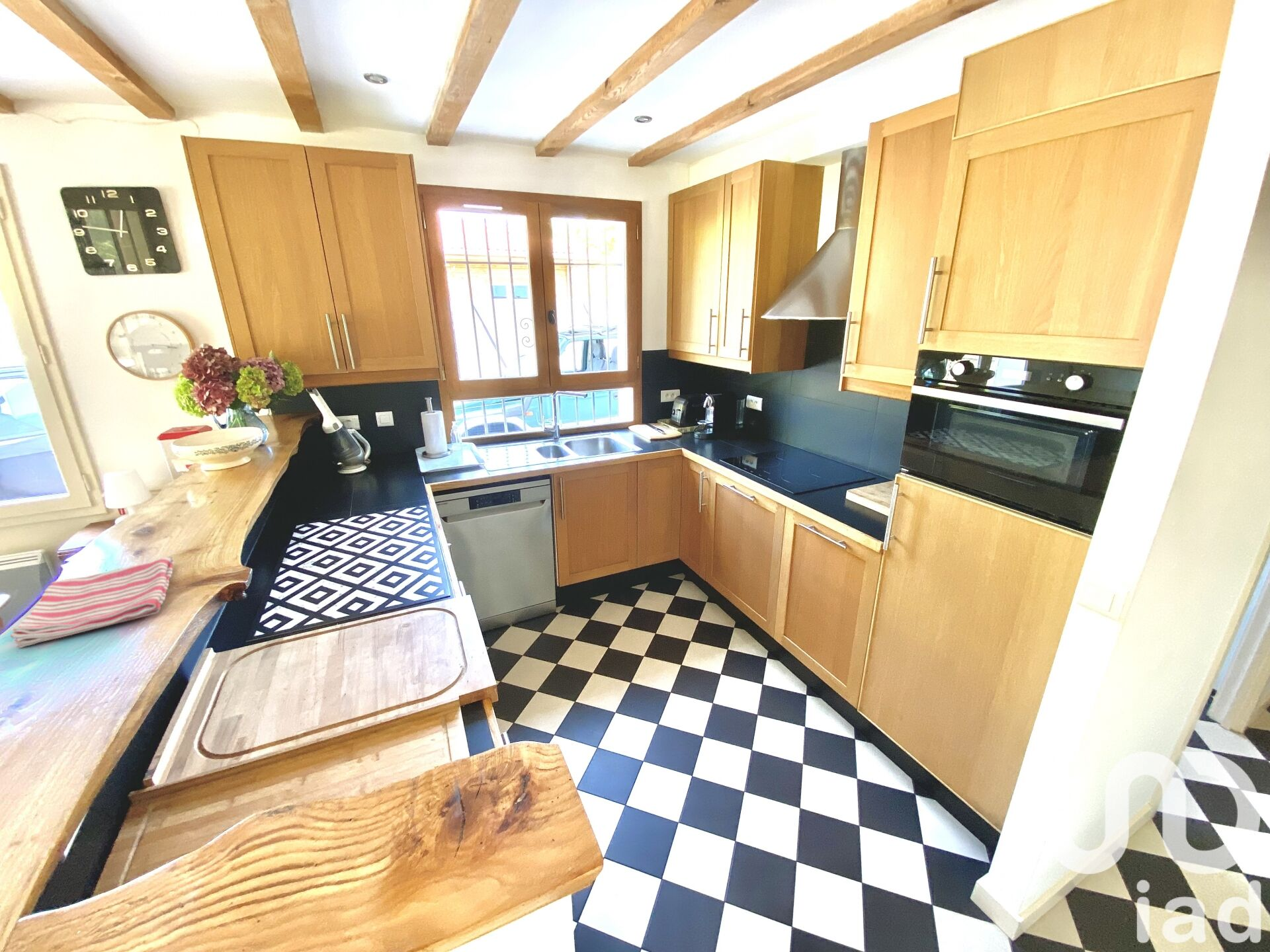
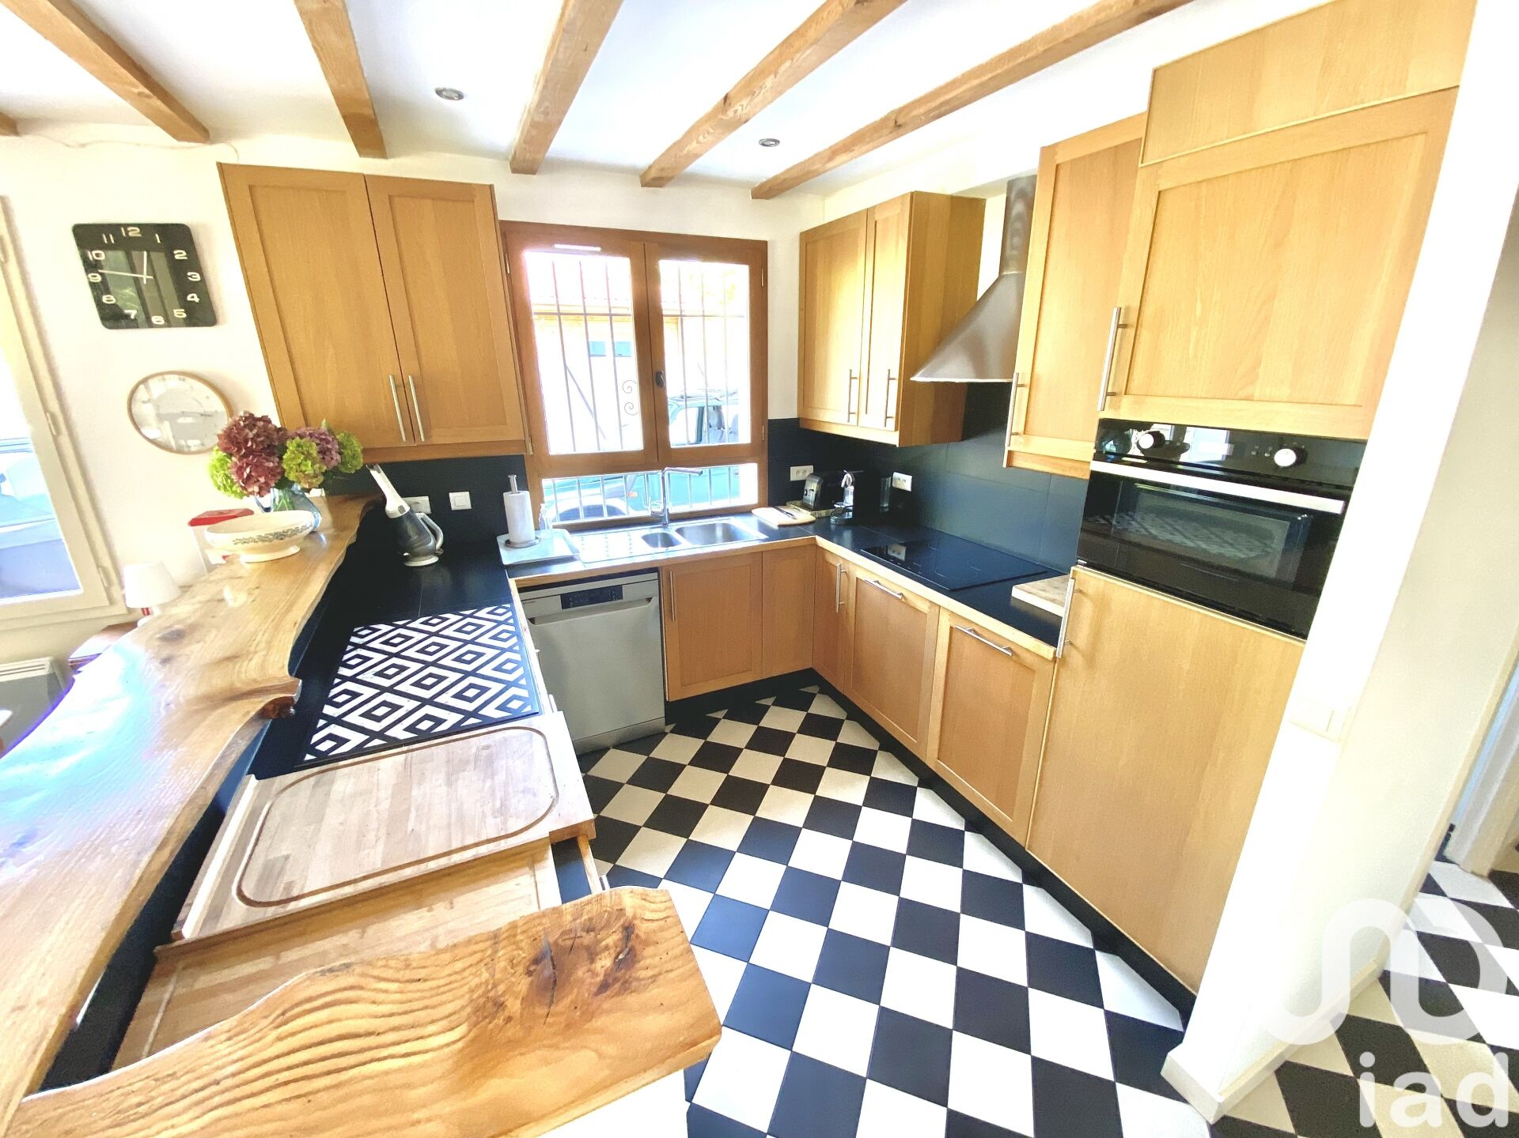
- dish towel (103, 593)
